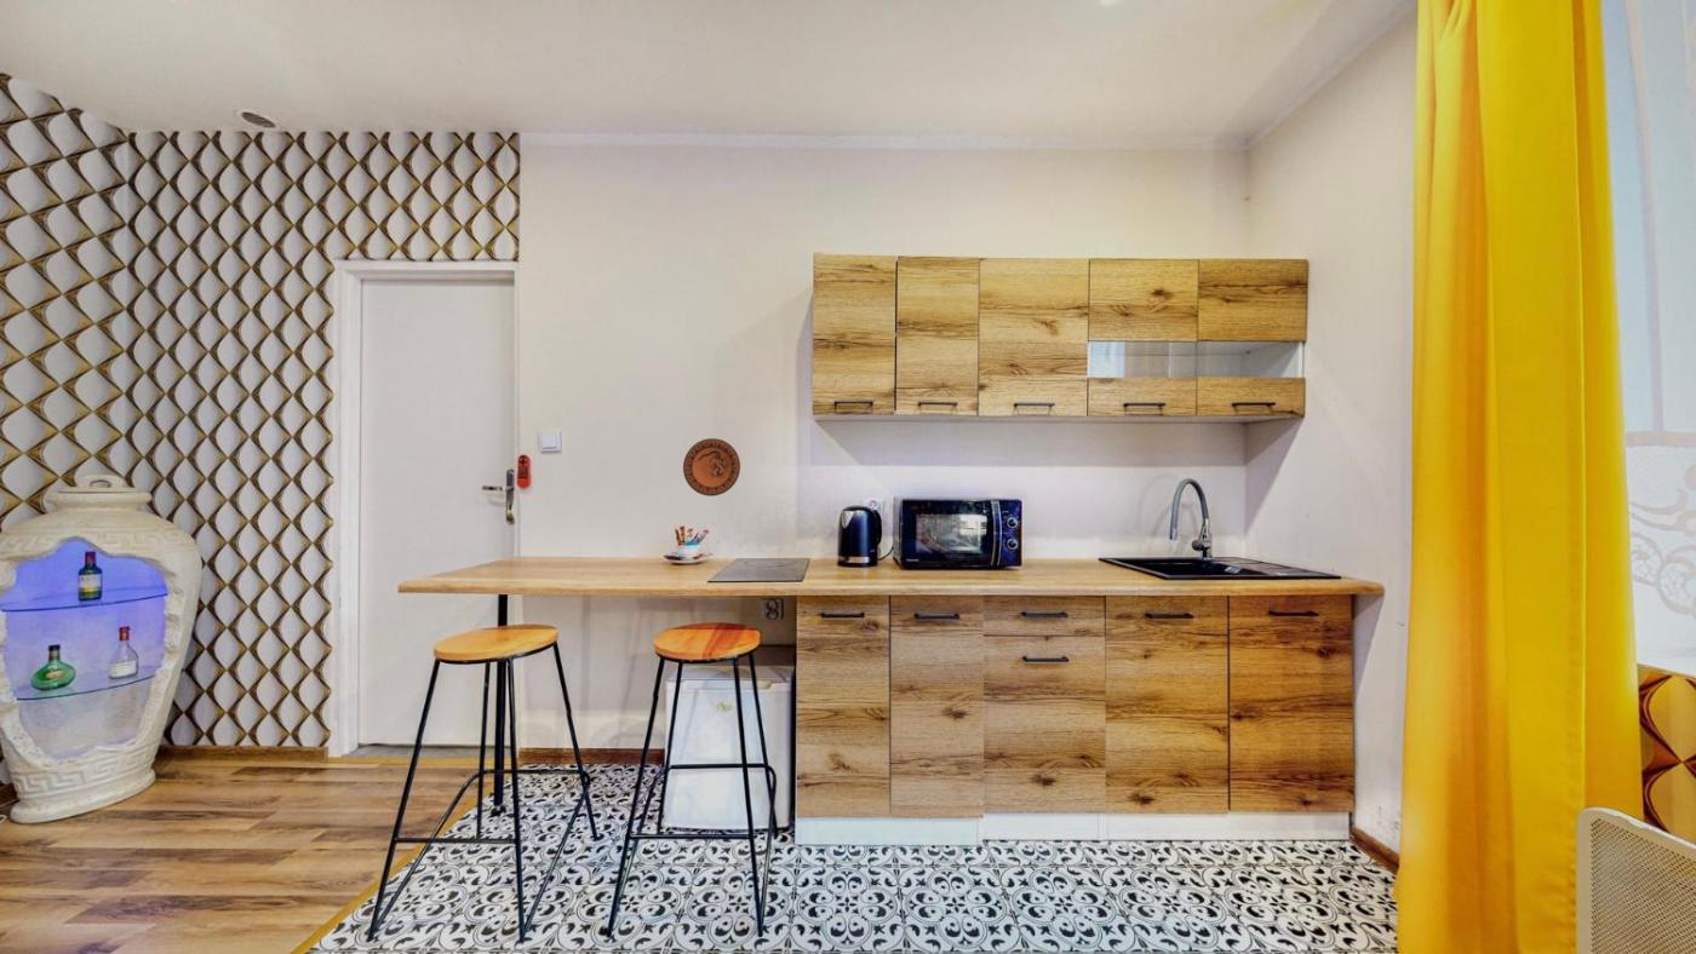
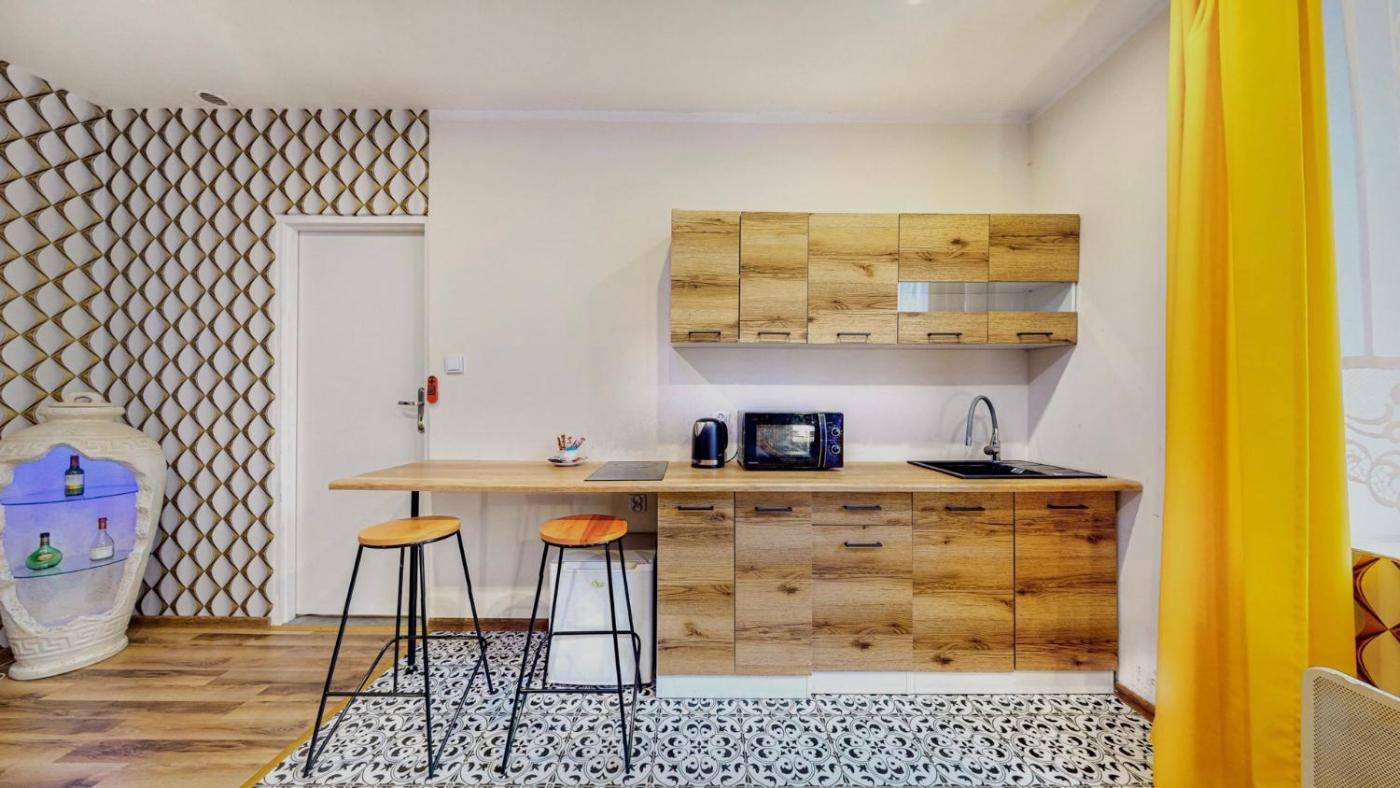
- decorative plate (711, 466)
